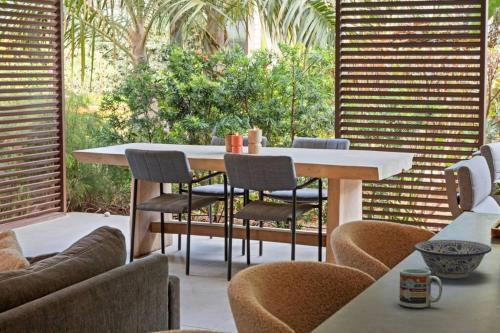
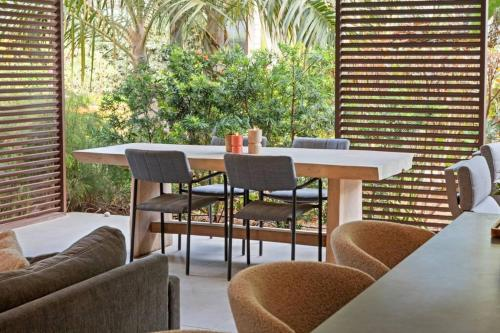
- cup (420, 288)
- bowl (451, 260)
